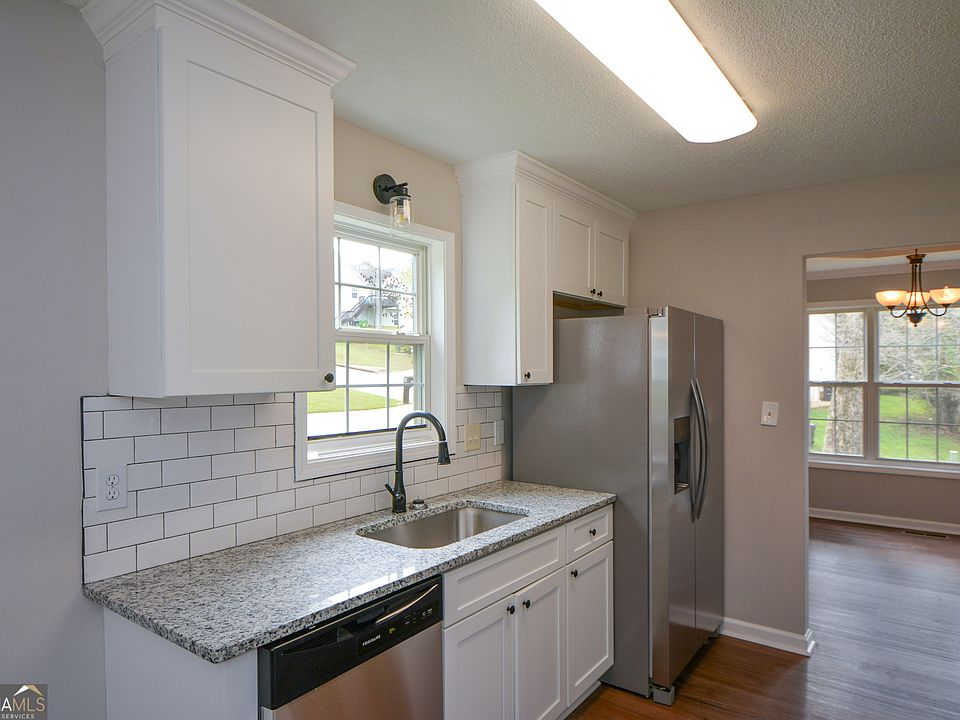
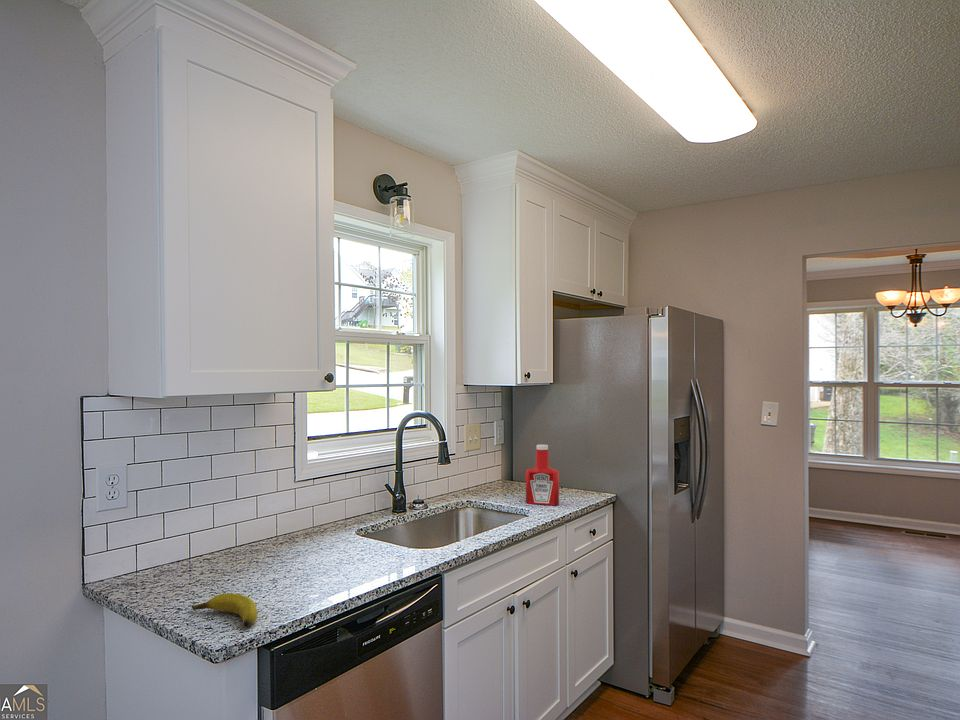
+ soap bottle (542, 474)
+ banana (229, 606)
